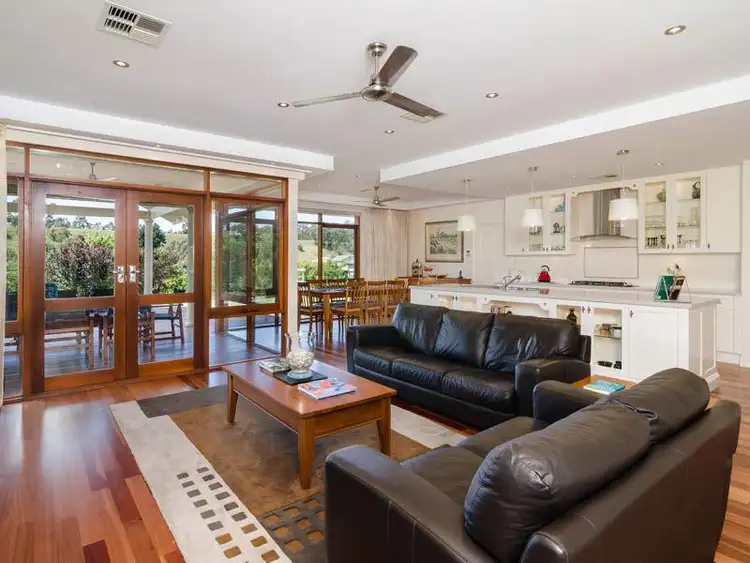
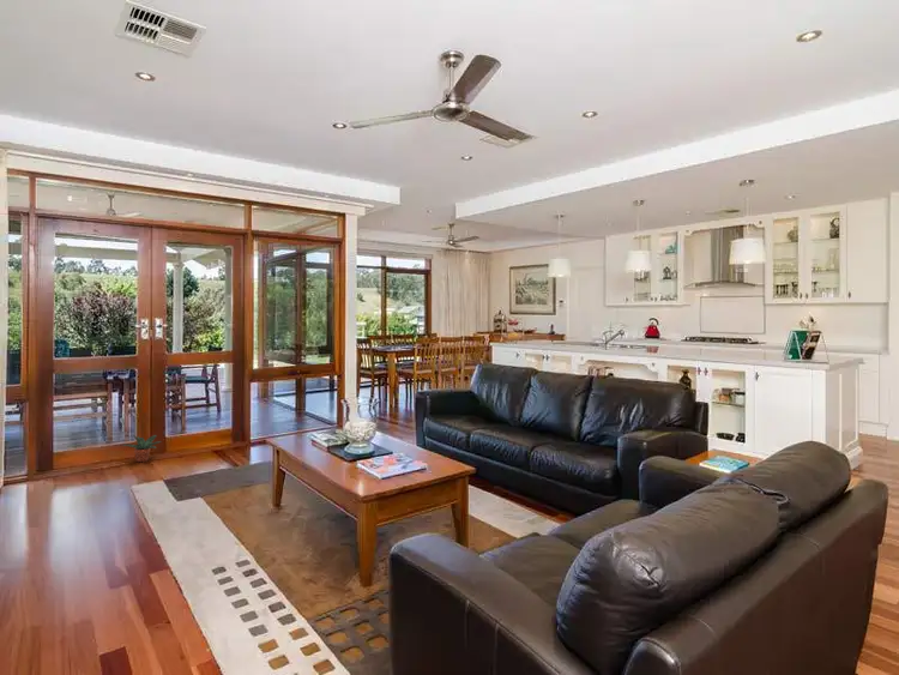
+ potted plant (143, 446)
